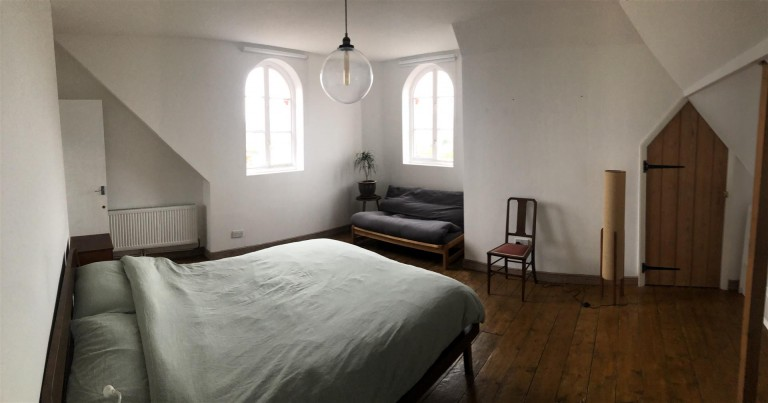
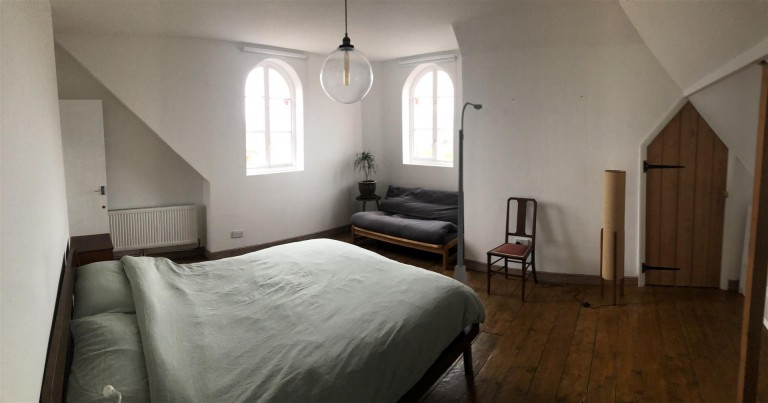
+ floor lamp (462, 191)
